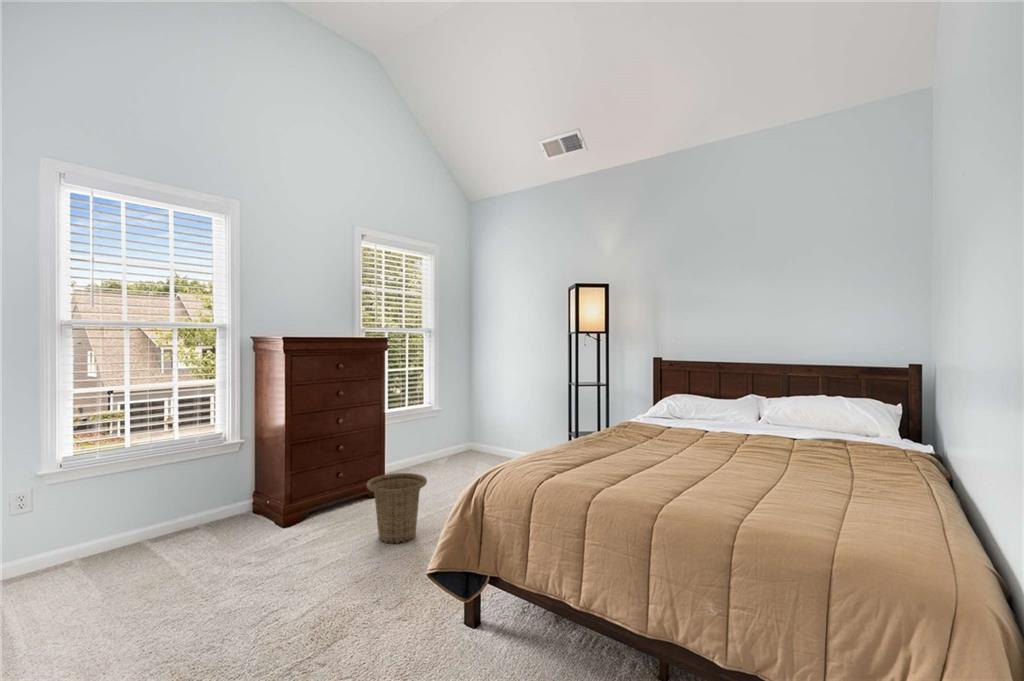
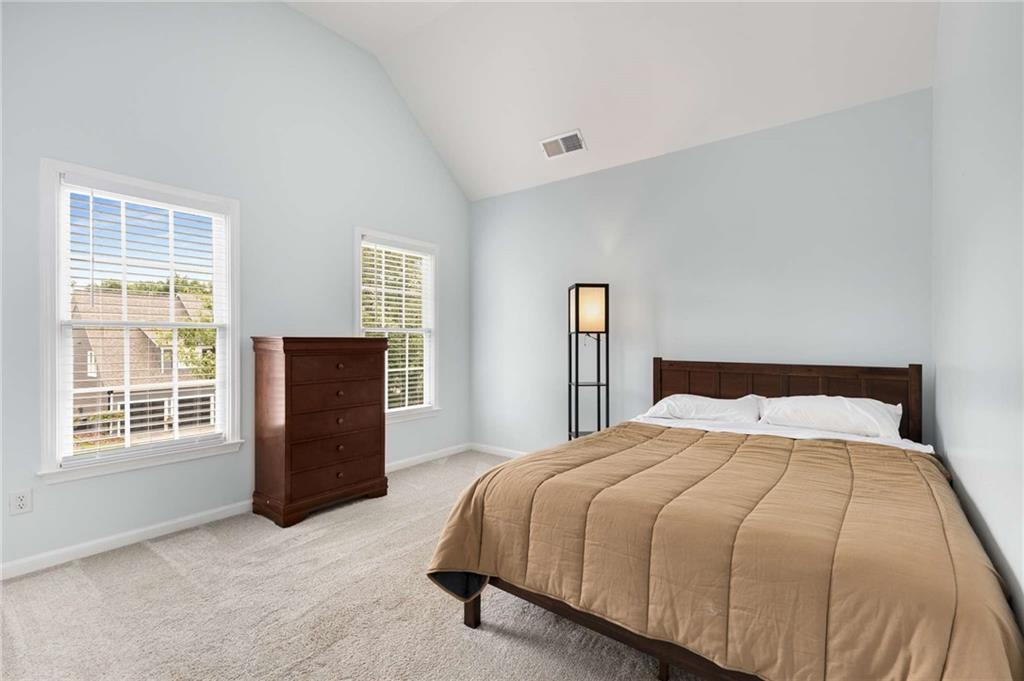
- basket (397, 508)
